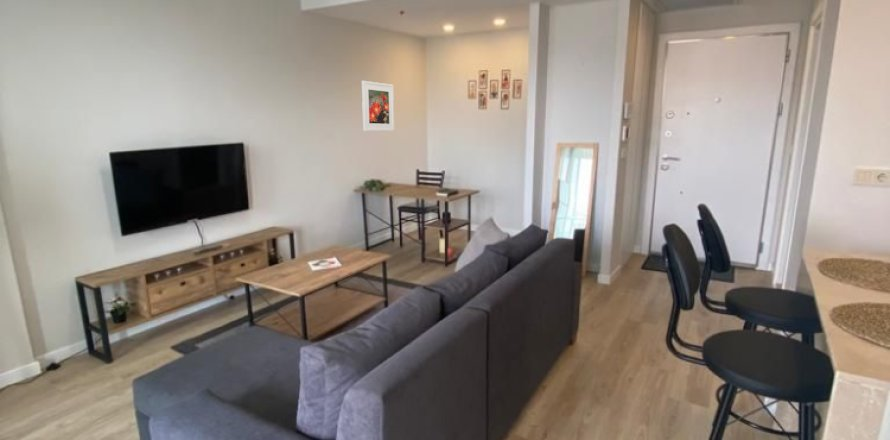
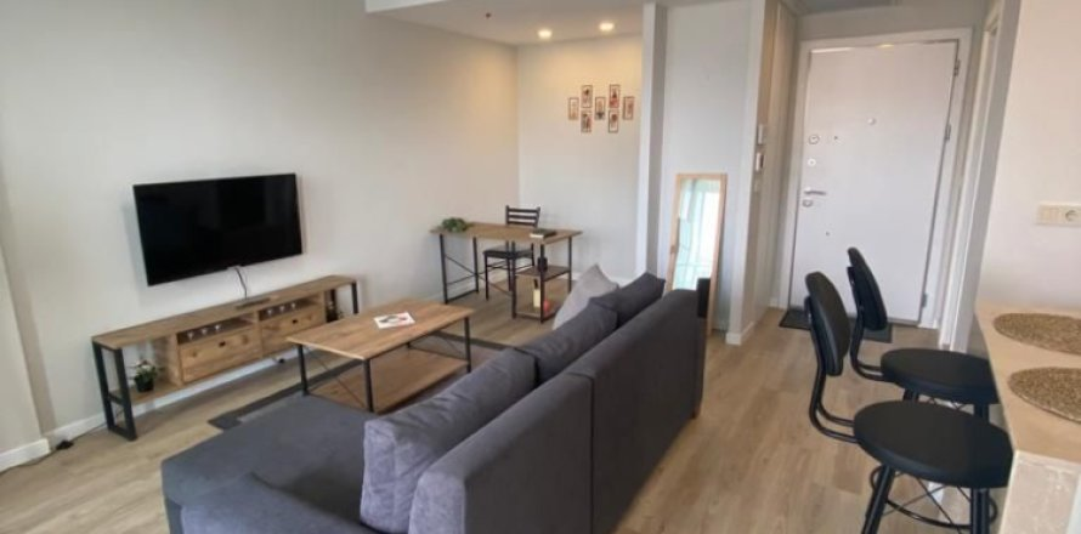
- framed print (378, 107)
